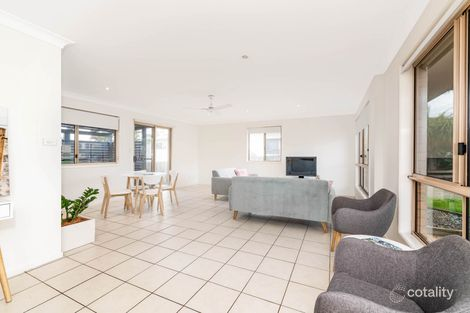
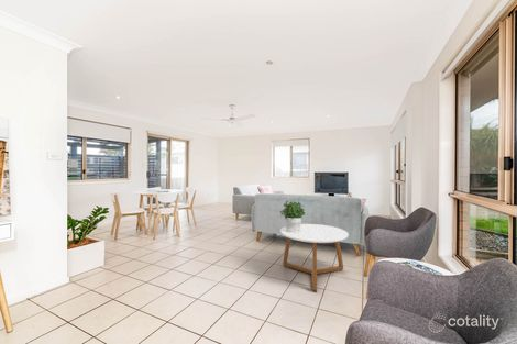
+ coffee table (312, 252)
+ potted plant (292, 215)
